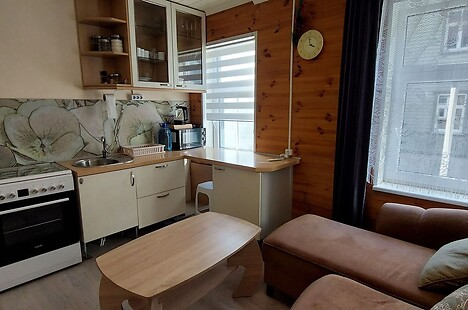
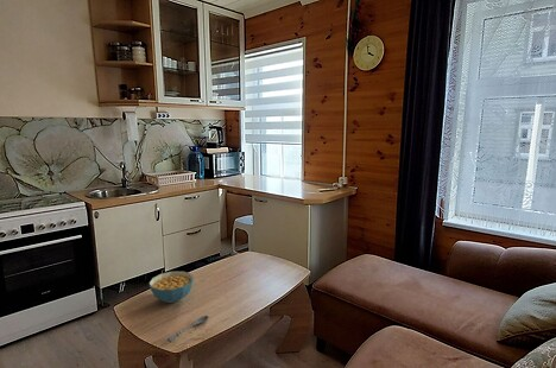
+ soupspoon (189, 326)
+ cereal bowl (172, 290)
